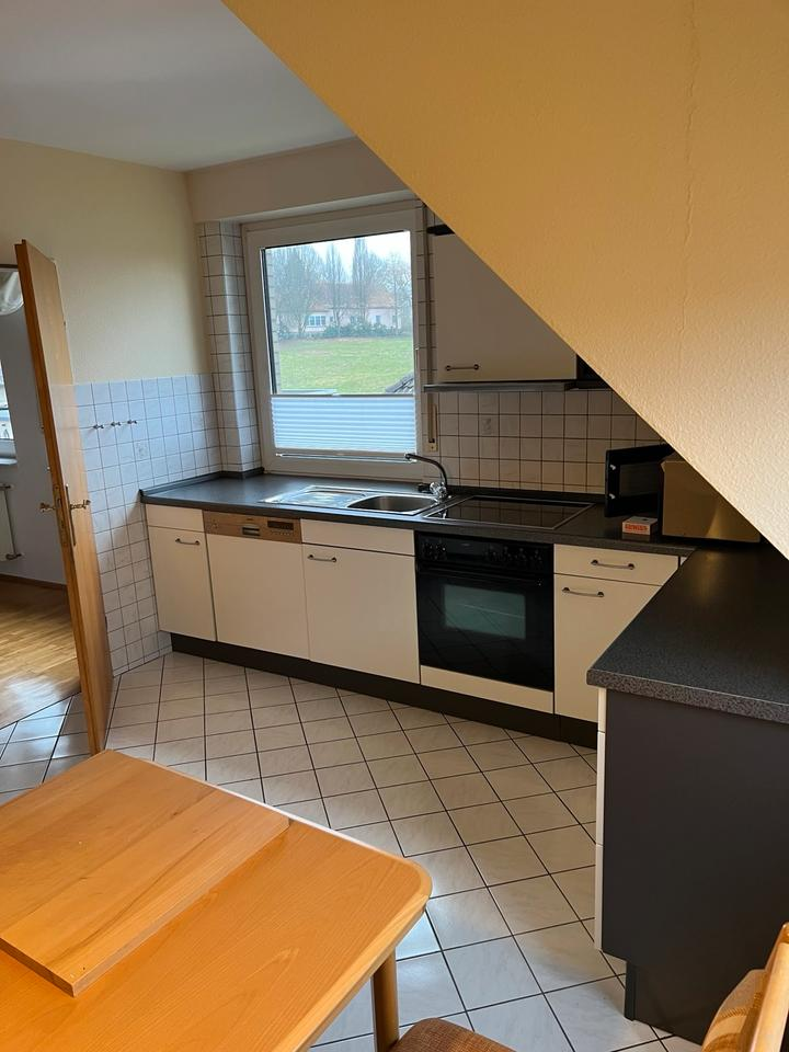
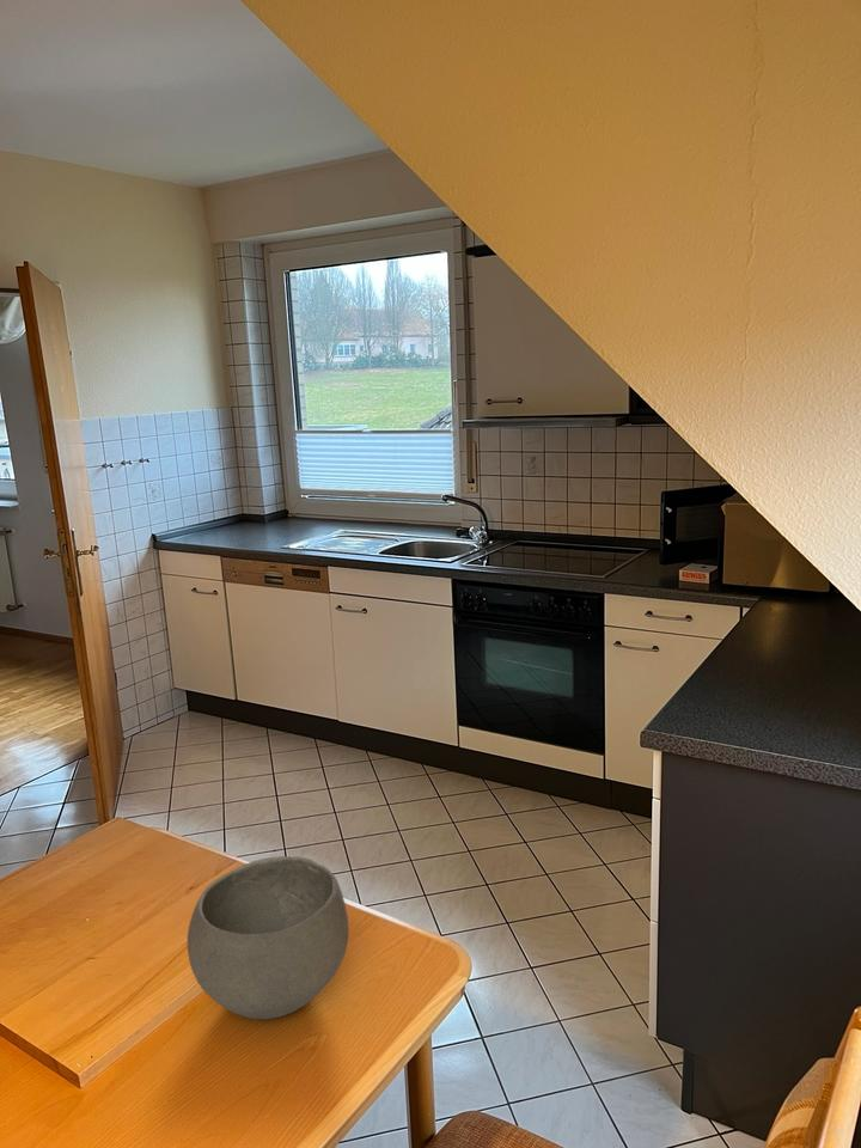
+ bowl (270, 944)
